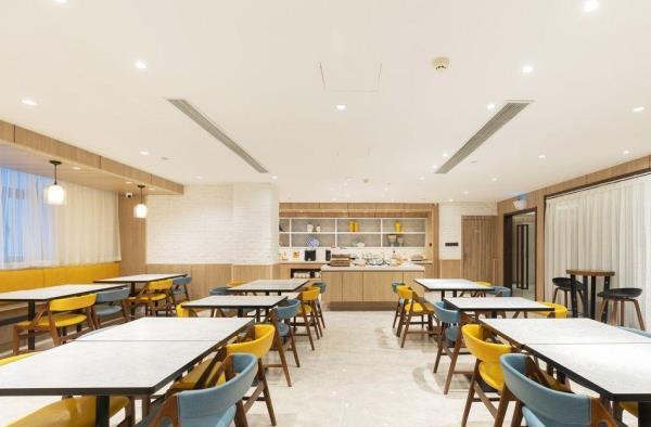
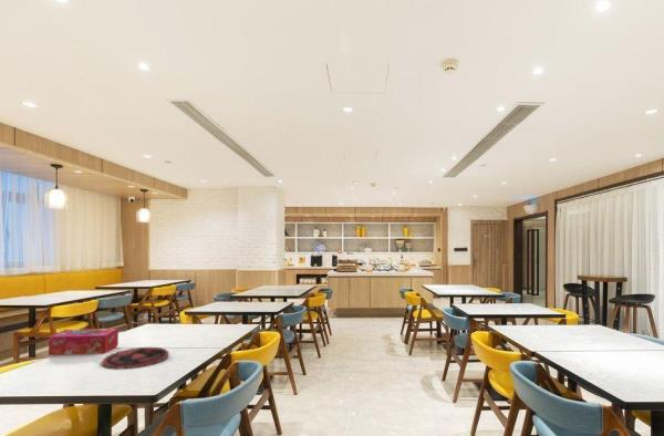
+ plate (136, 356)
+ tissue box (84, 341)
